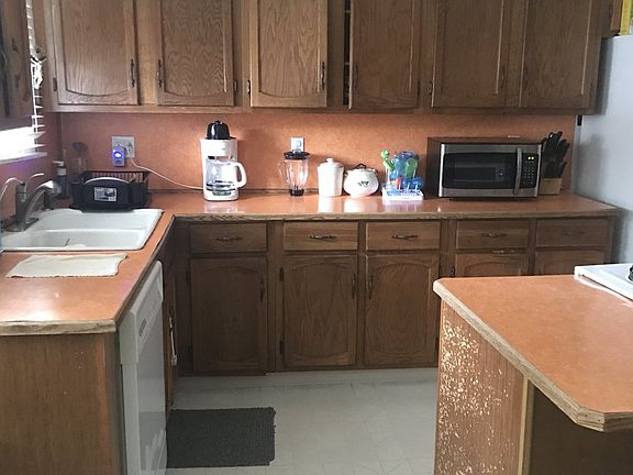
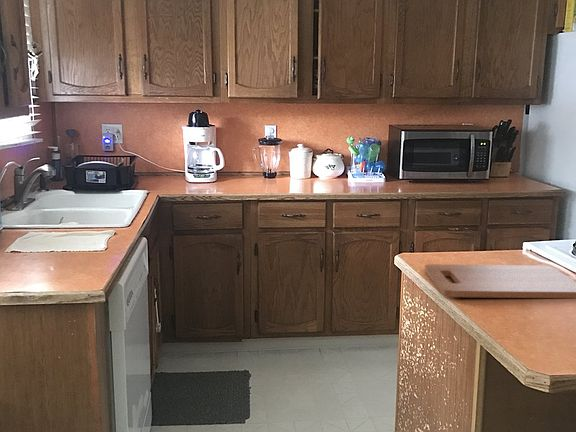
+ cutting board (501, 280)
